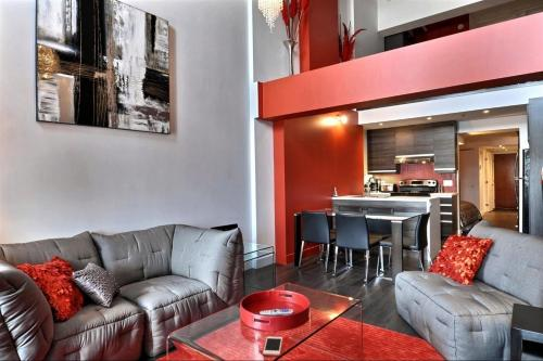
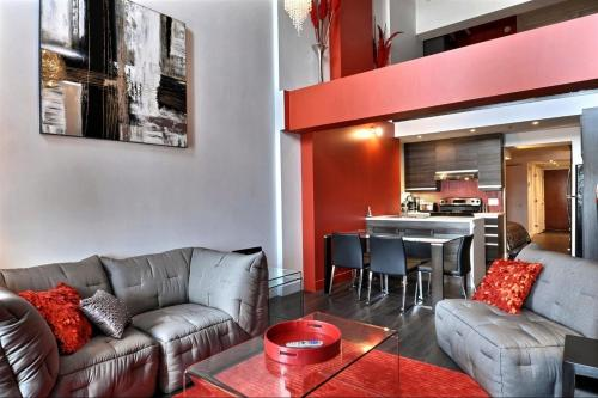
- cell phone (273, 345)
